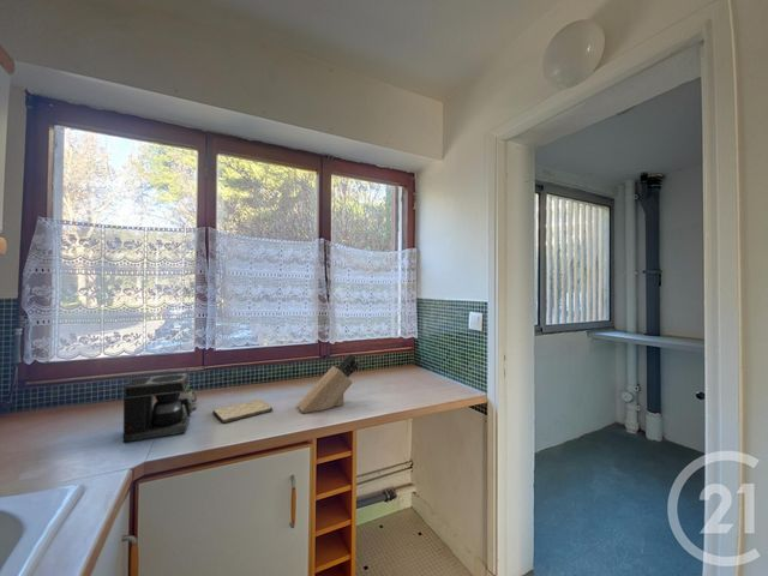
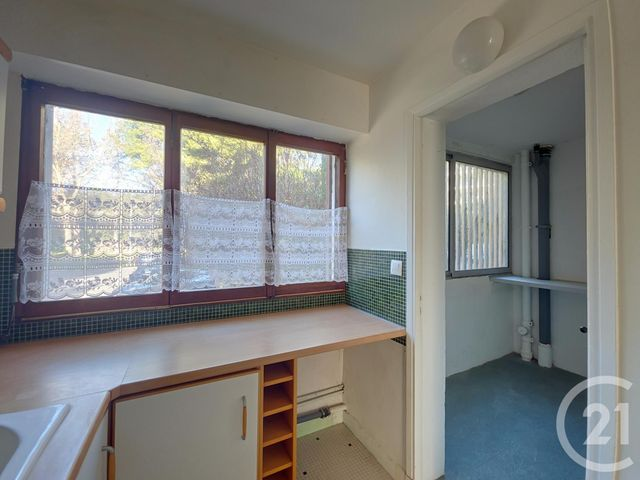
- cutting board (242, 409)
- knife block (329, 380)
- coffee maker (167, 394)
